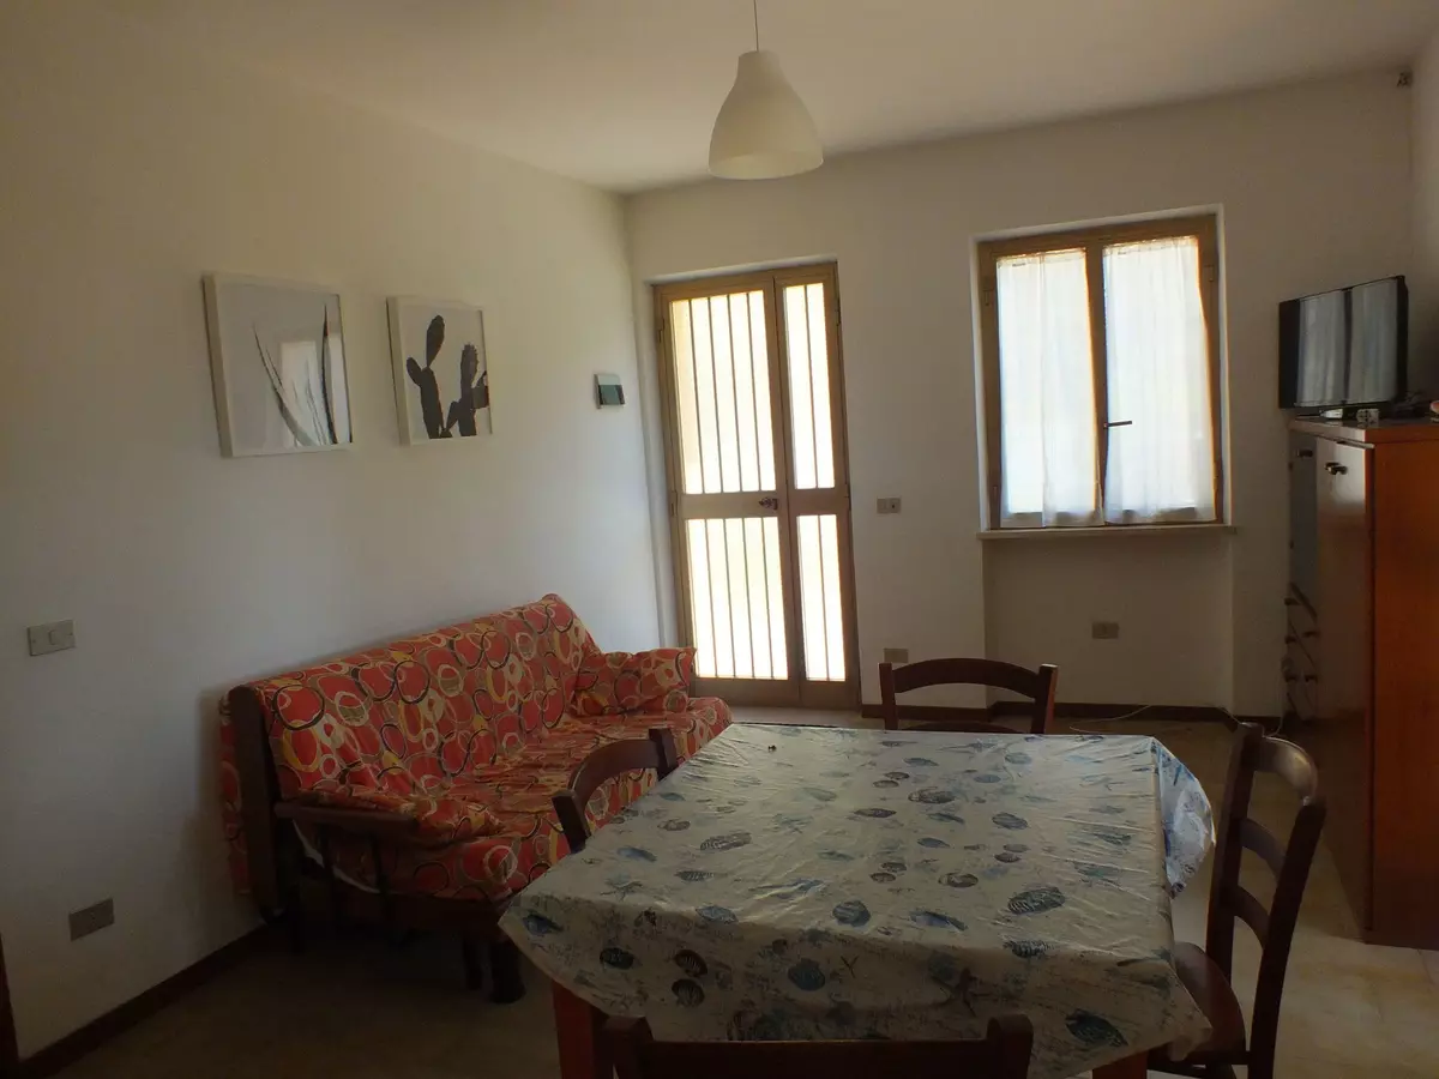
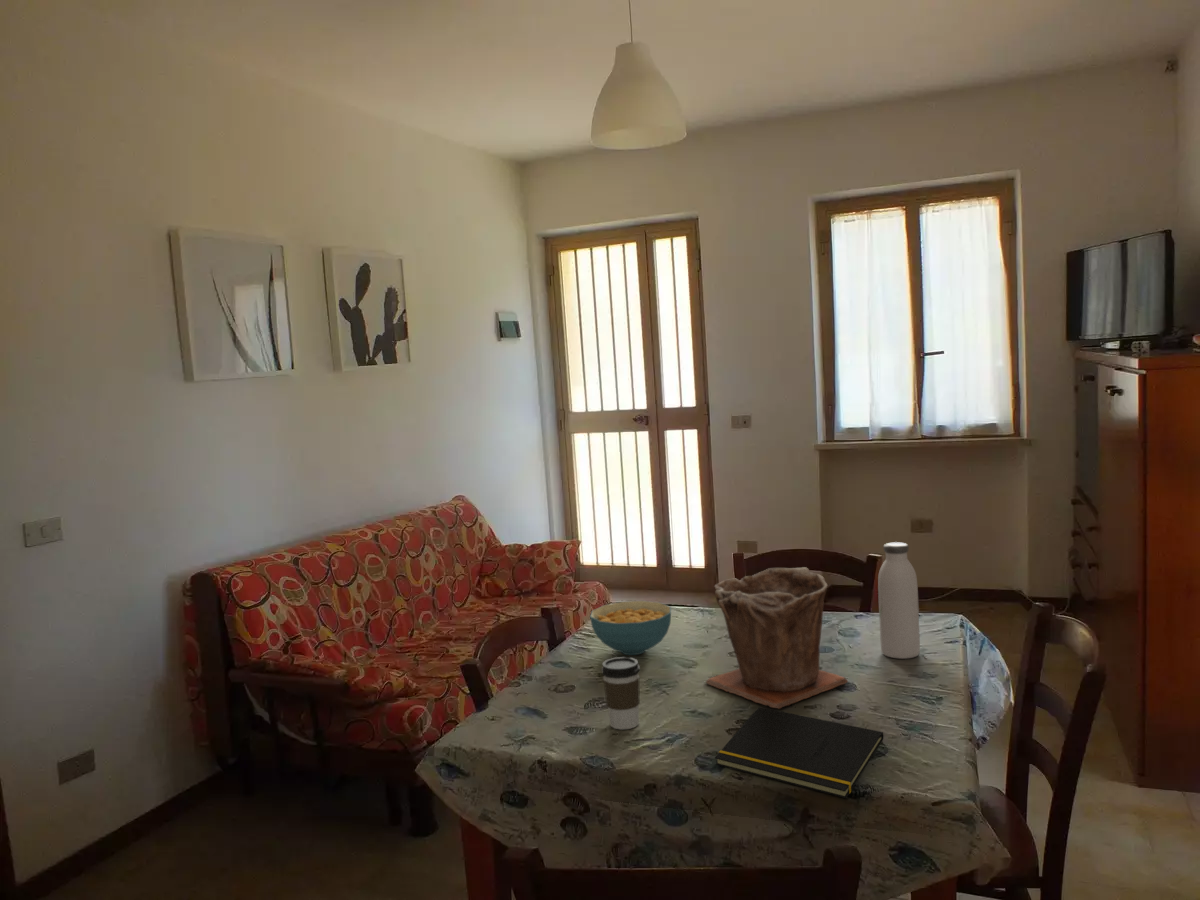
+ notepad (798, 748)
+ water bottle (898, 598)
+ cereal bowl (632, 631)
+ coffee cup (622, 693)
+ plant pot (772, 630)
